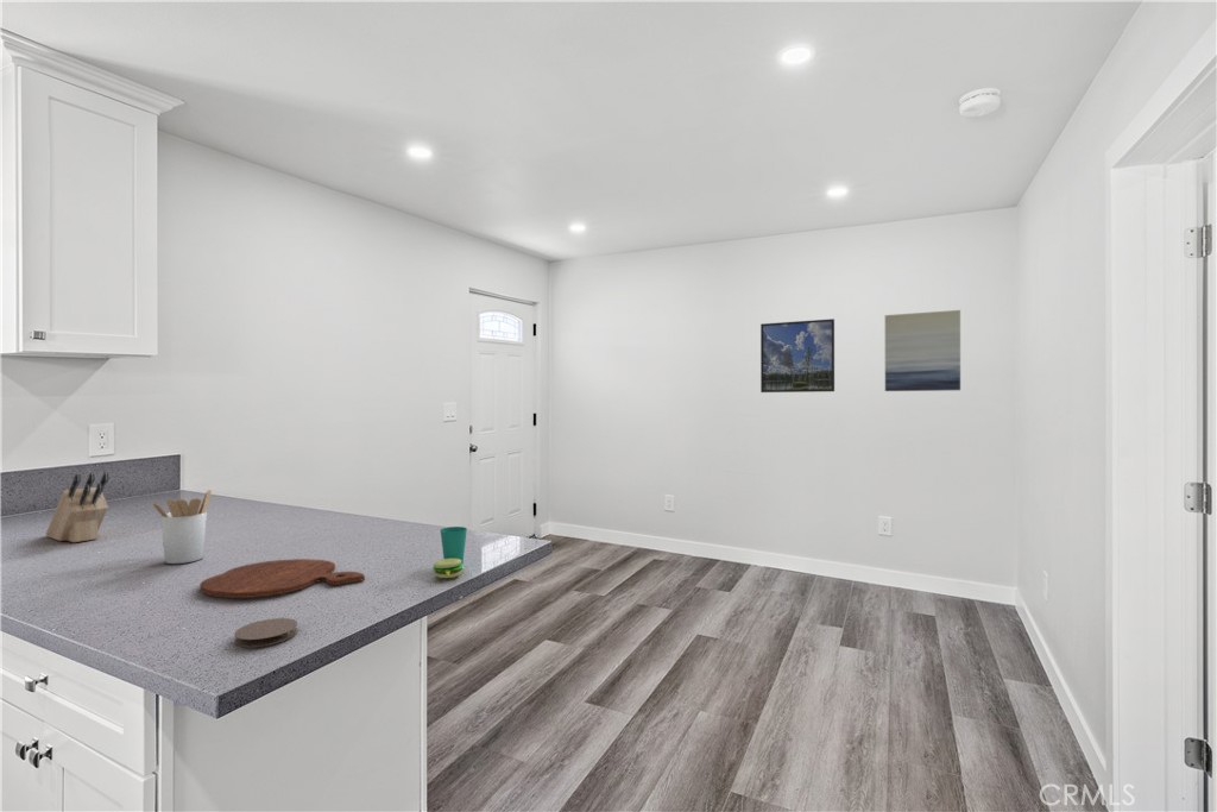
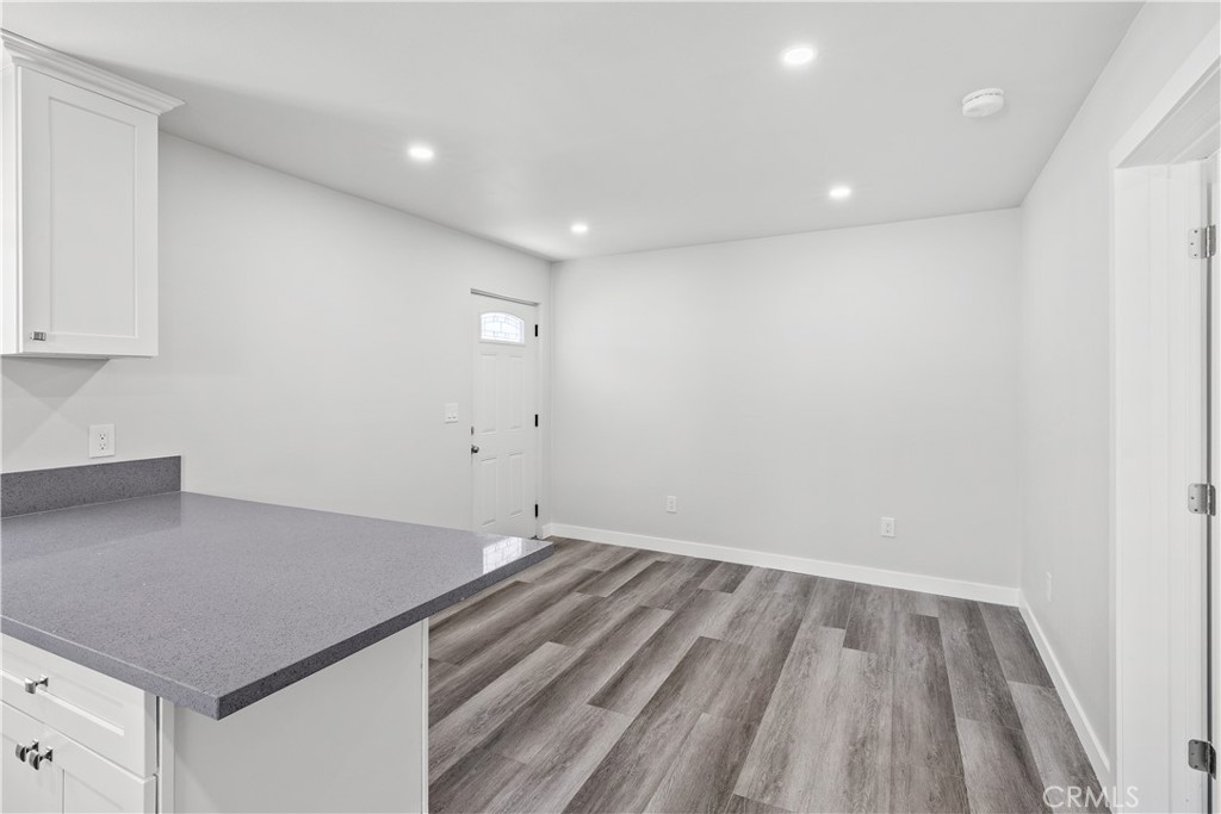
- utensil holder (184, 527)
- knife block (78, 504)
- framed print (796, 357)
- coaster (266, 631)
- cutting board (291, 577)
- wall art (921, 352)
- cup (450, 552)
